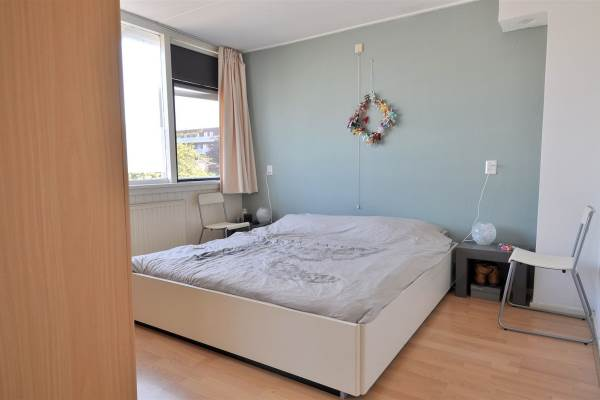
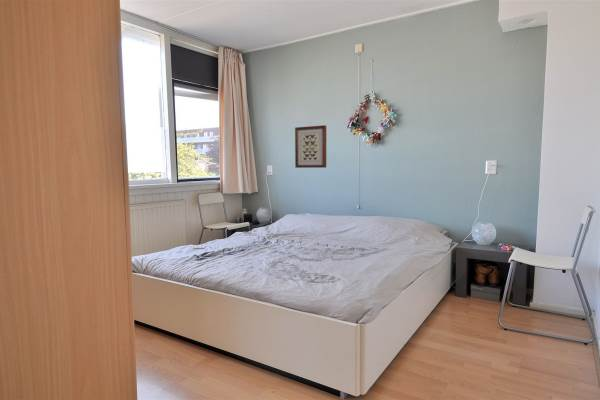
+ wall art (310, 147)
